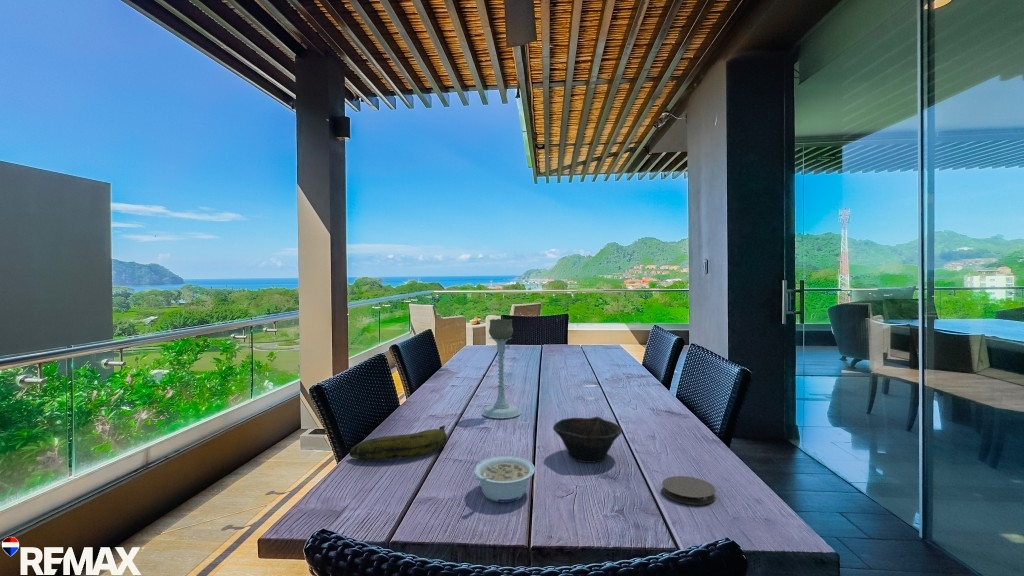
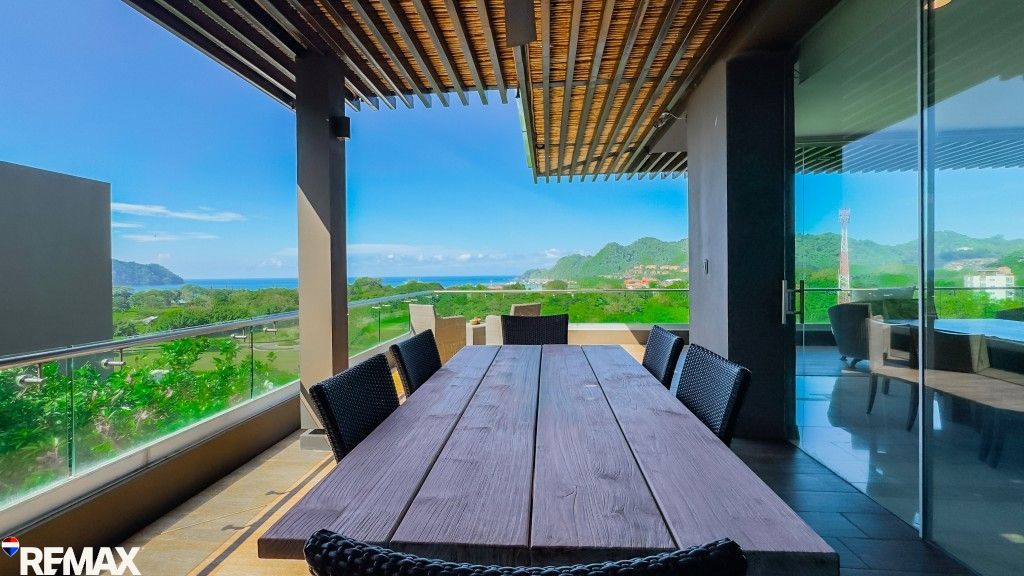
- legume (504, 478)
- banana (401, 437)
- bowl (587, 440)
- coaster (688, 489)
- candle holder (501, 366)
